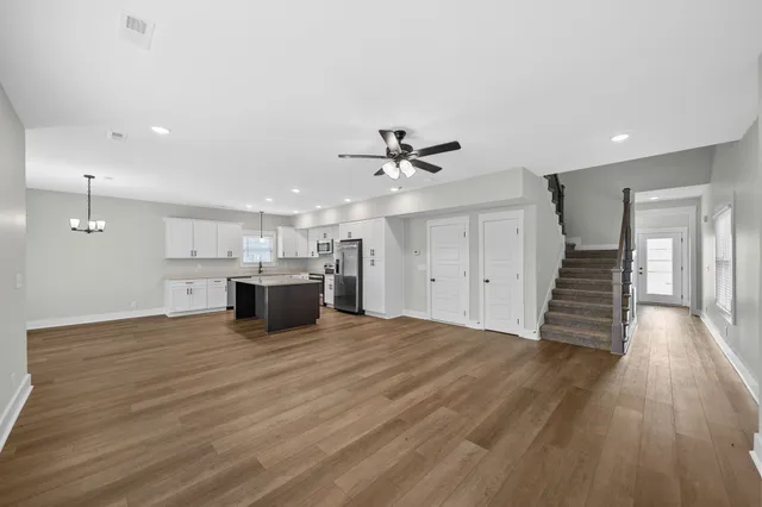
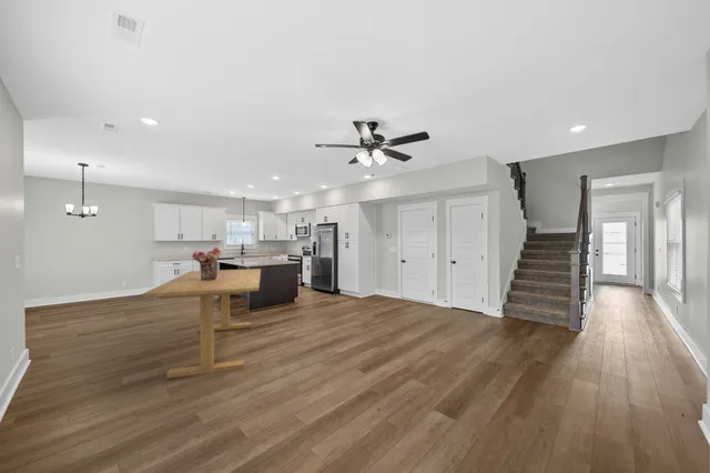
+ dining table (221, 311)
+ bouquet (206, 263)
